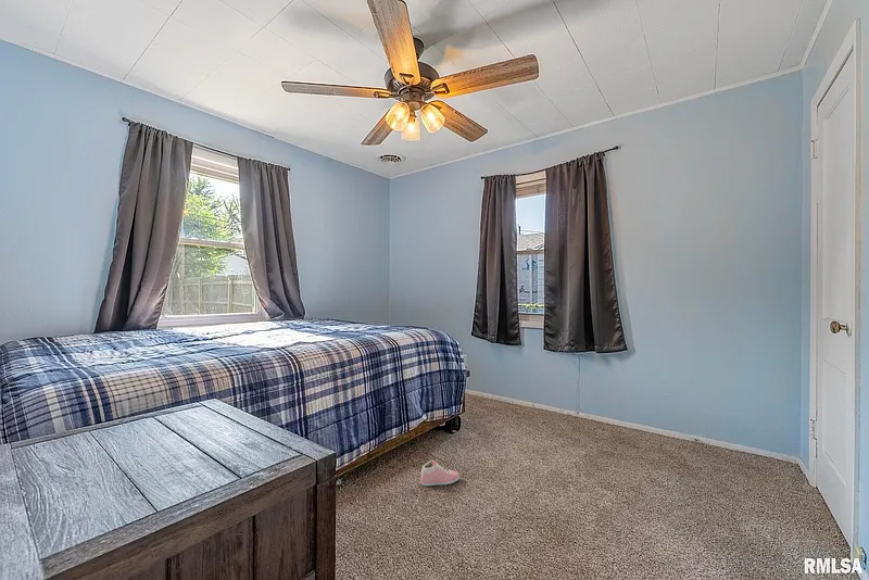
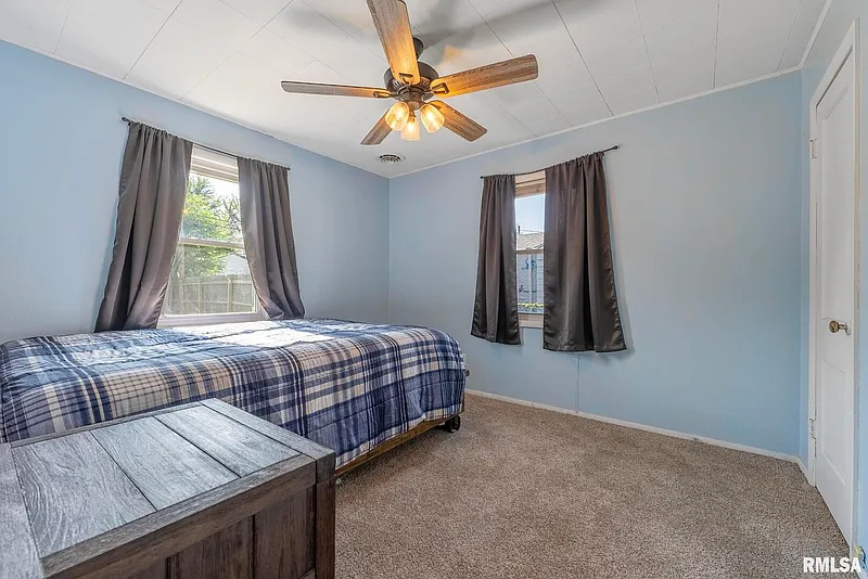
- sneaker (440, 471)
